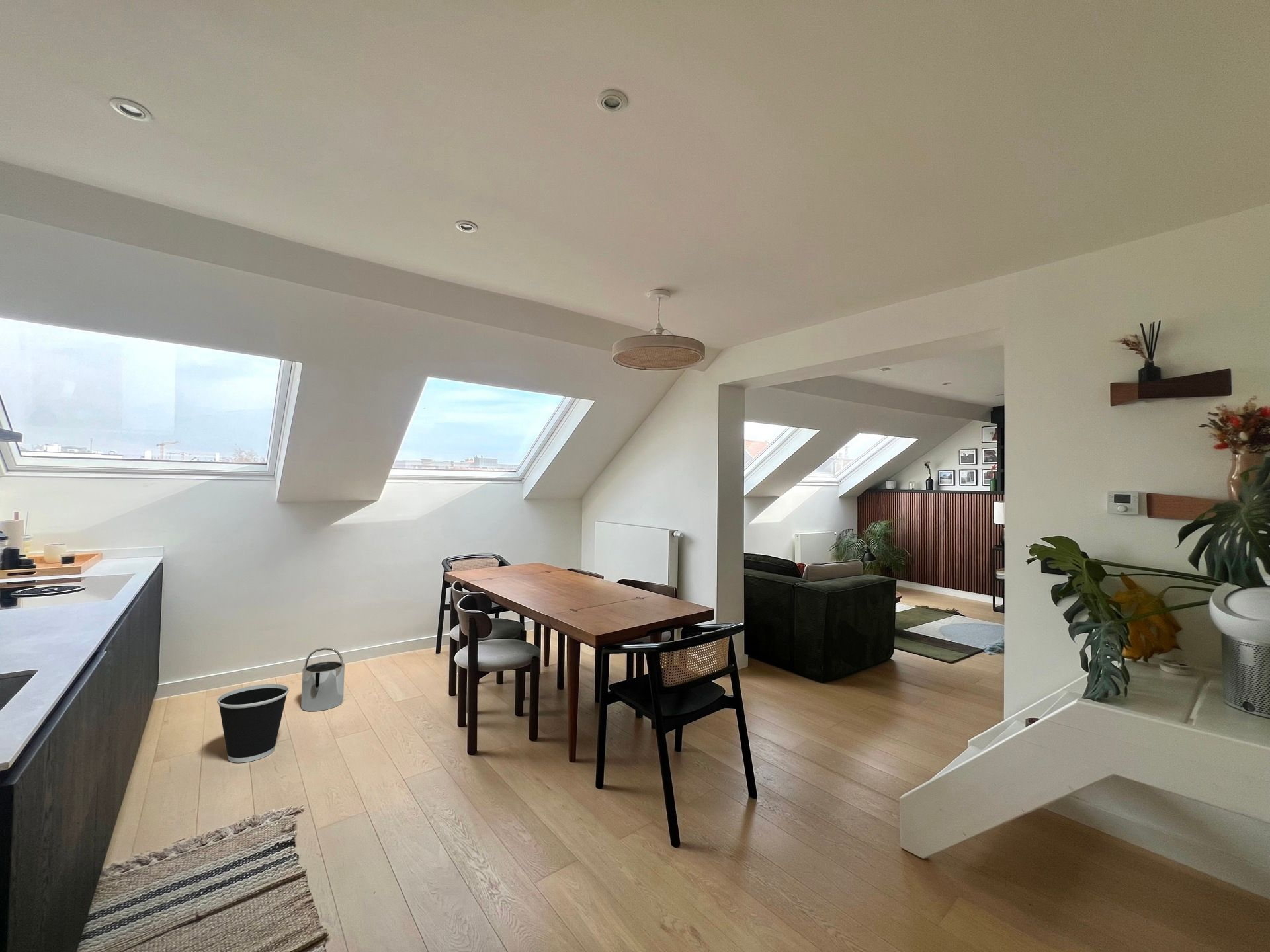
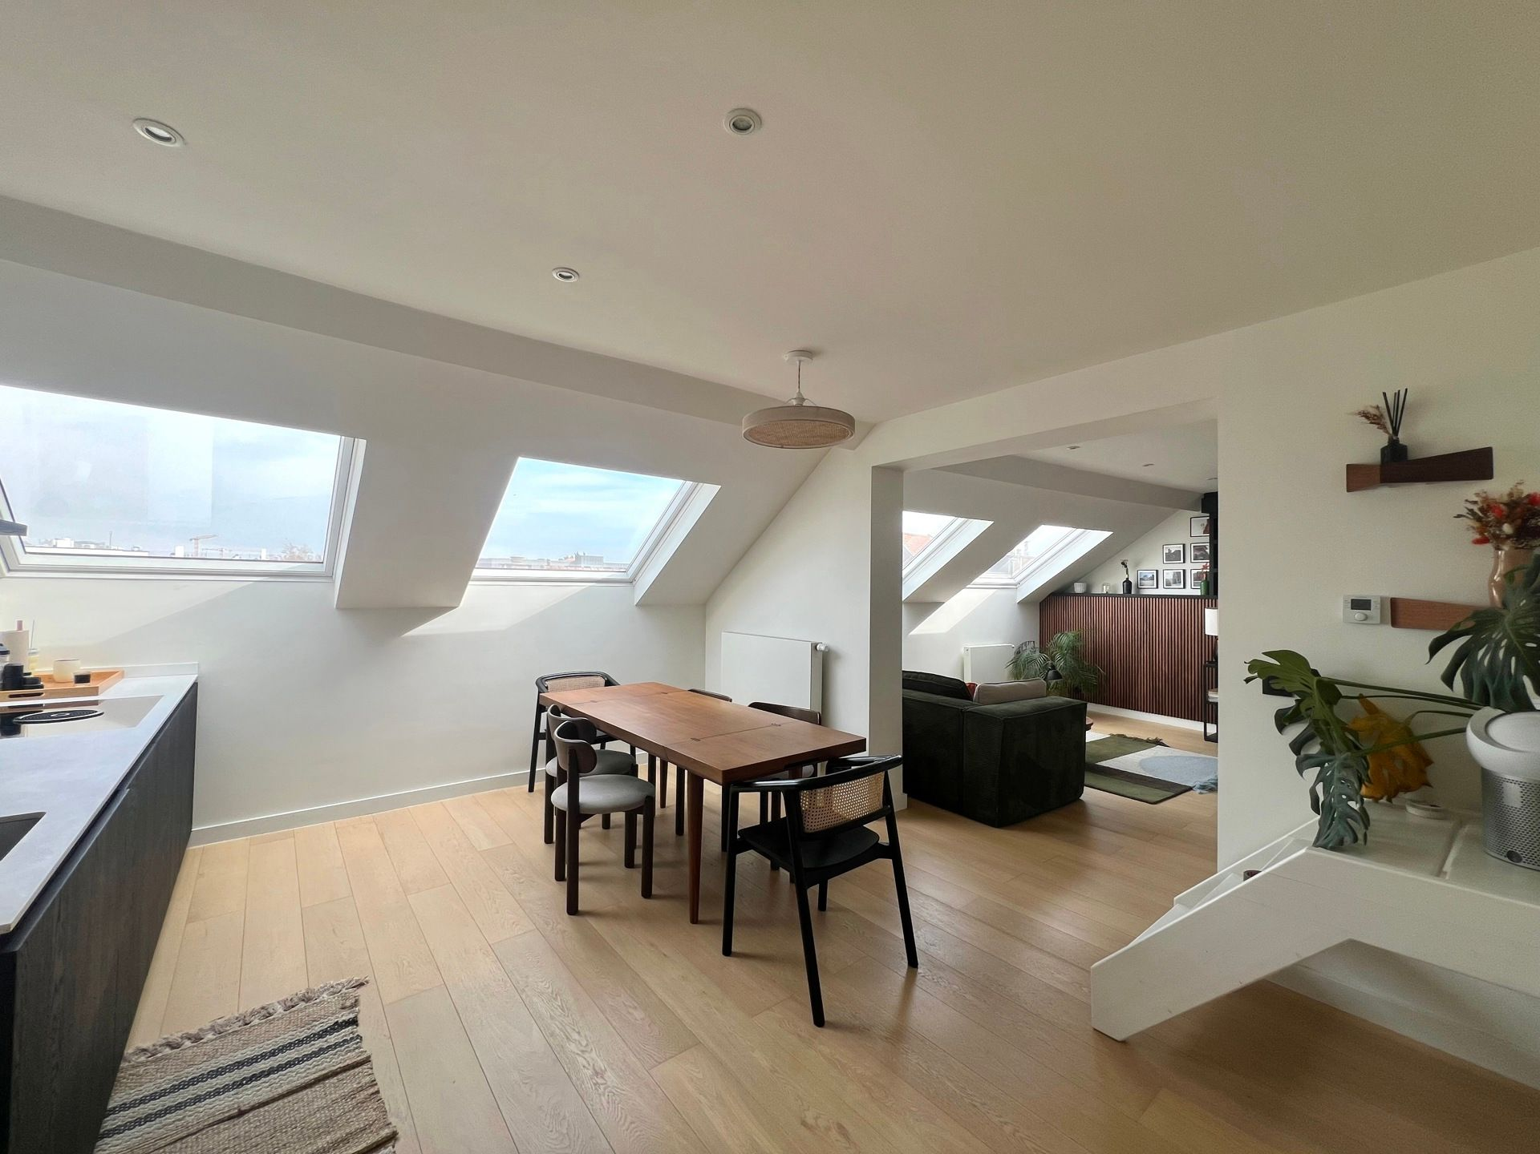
- wastebasket (253, 723)
- bucket (323, 676)
